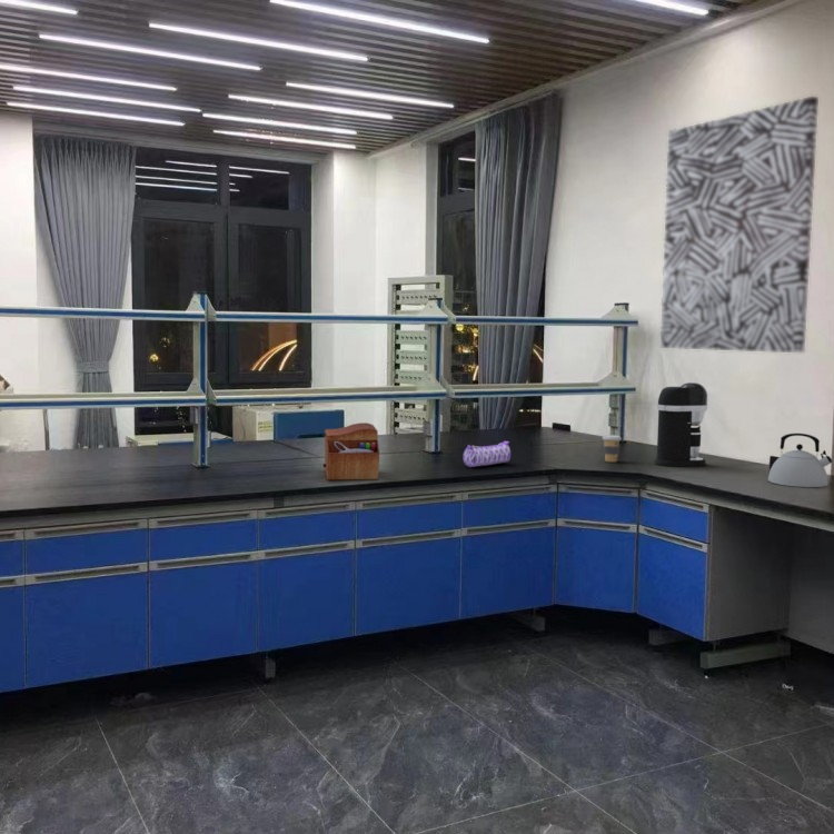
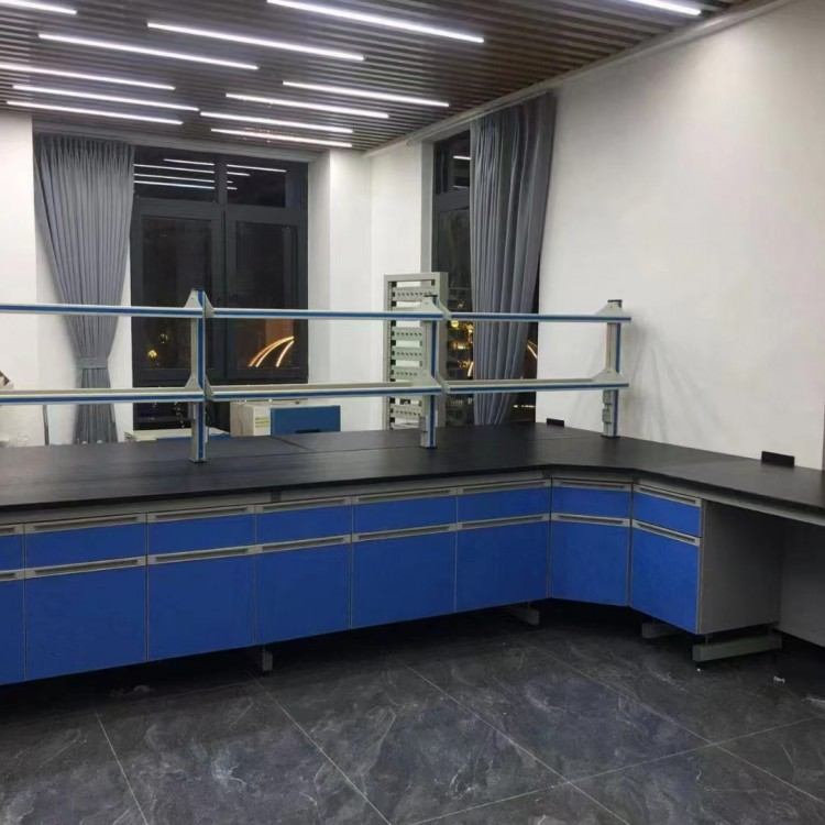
- wall art (732, 234)
- pencil case (486, 454)
- sewing box (349, 450)
- kettle (800, 457)
- coffee maker (681, 423)
- coffee cup (610, 448)
